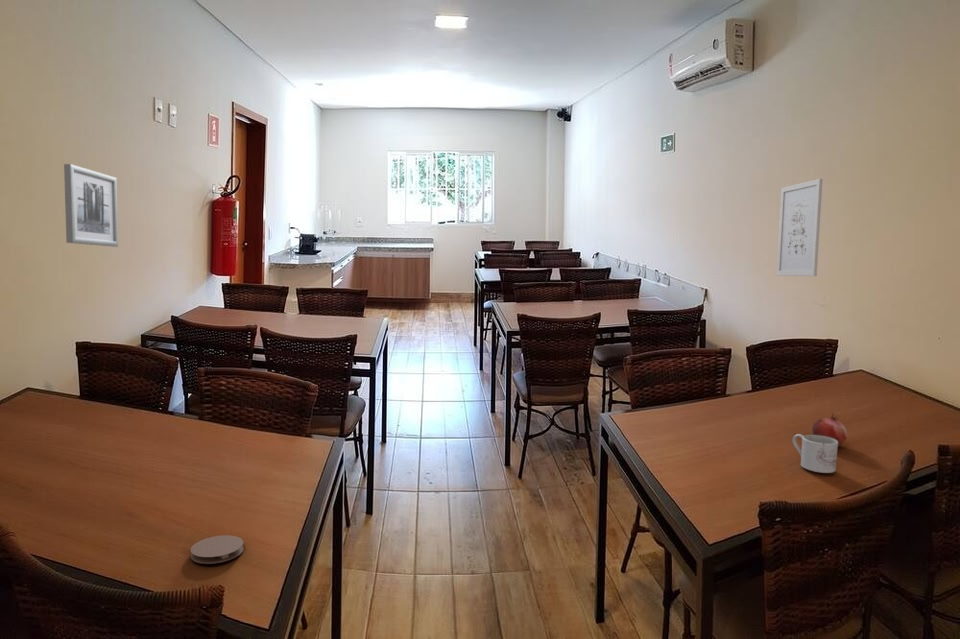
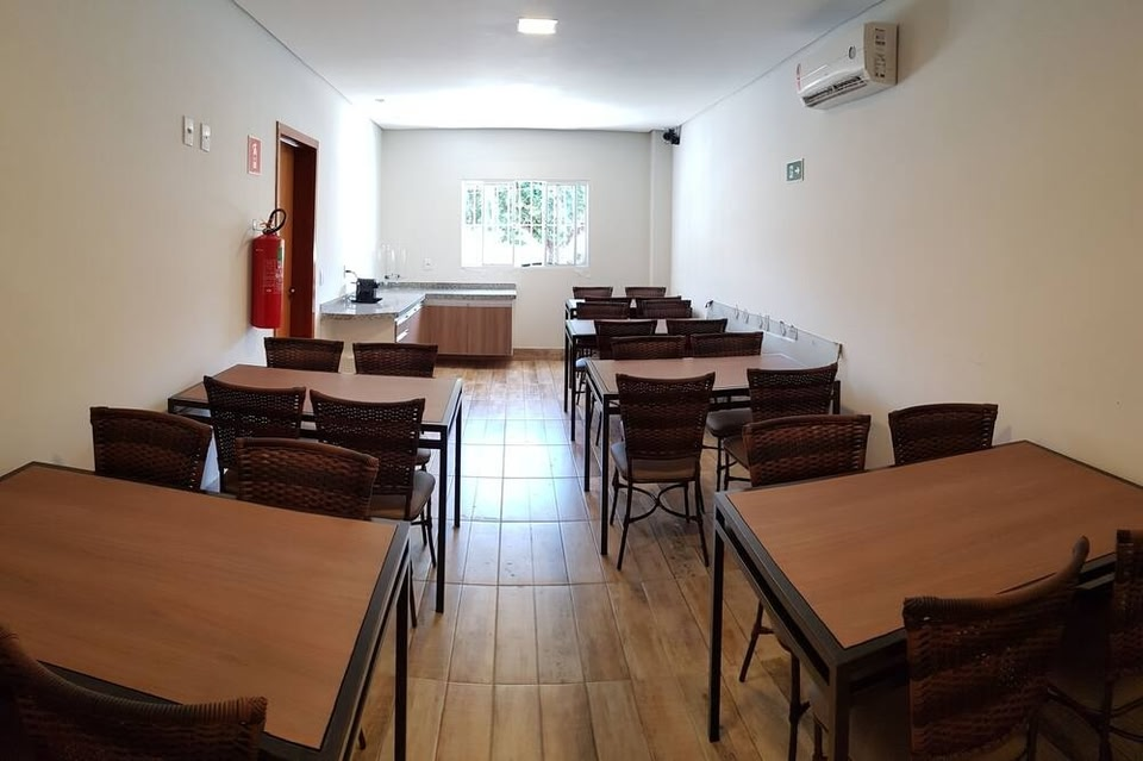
- coaster (217, 549)
- wall art (93, 208)
- wall art (798, 230)
- mug (813, 452)
- fruit (829, 428)
